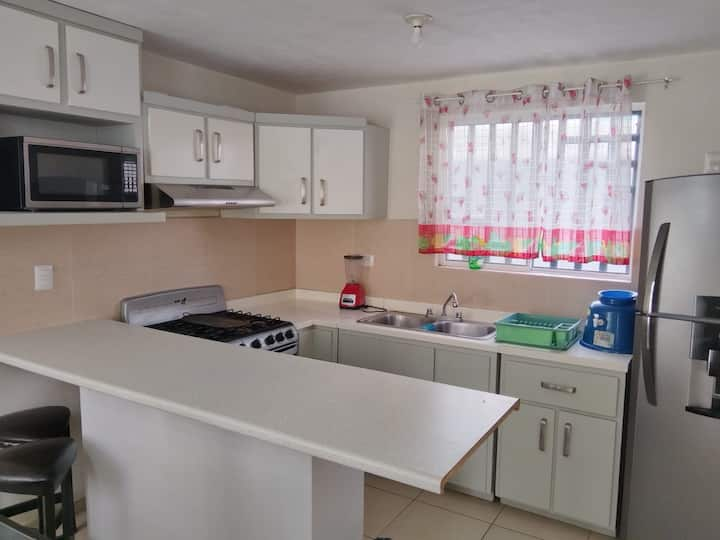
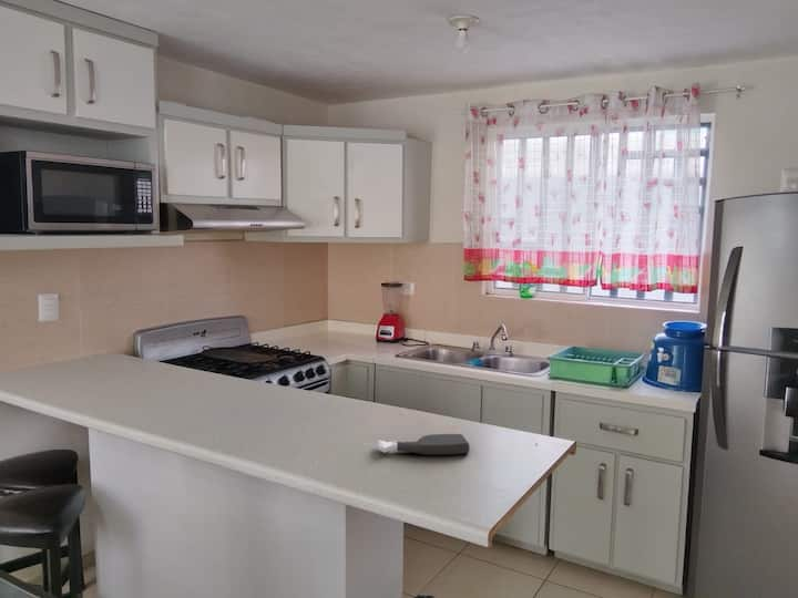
+ spray bottle (422, 444)
